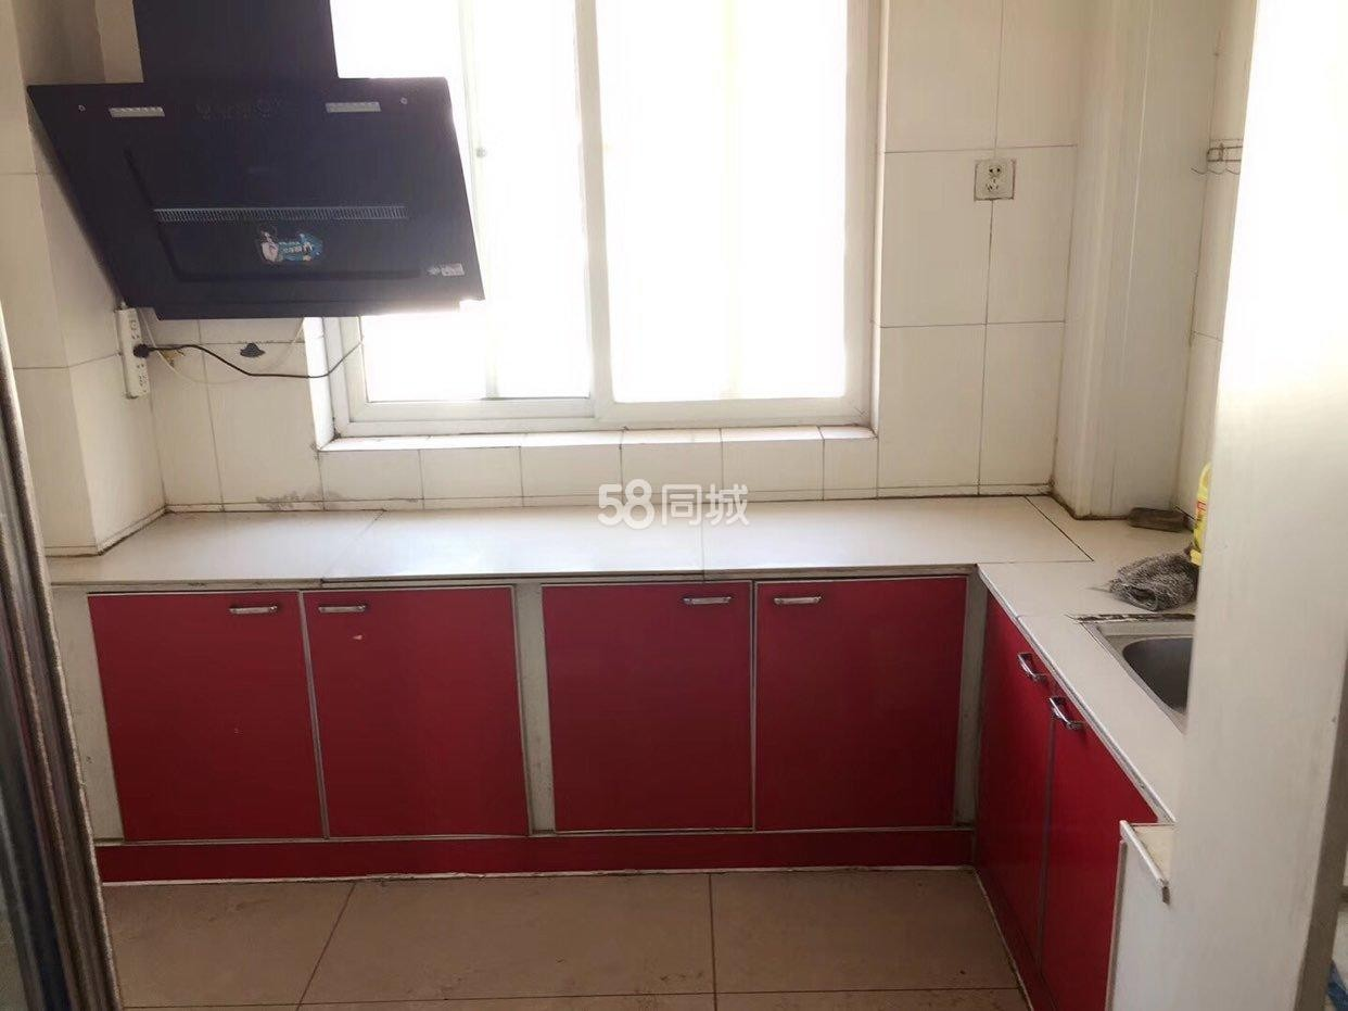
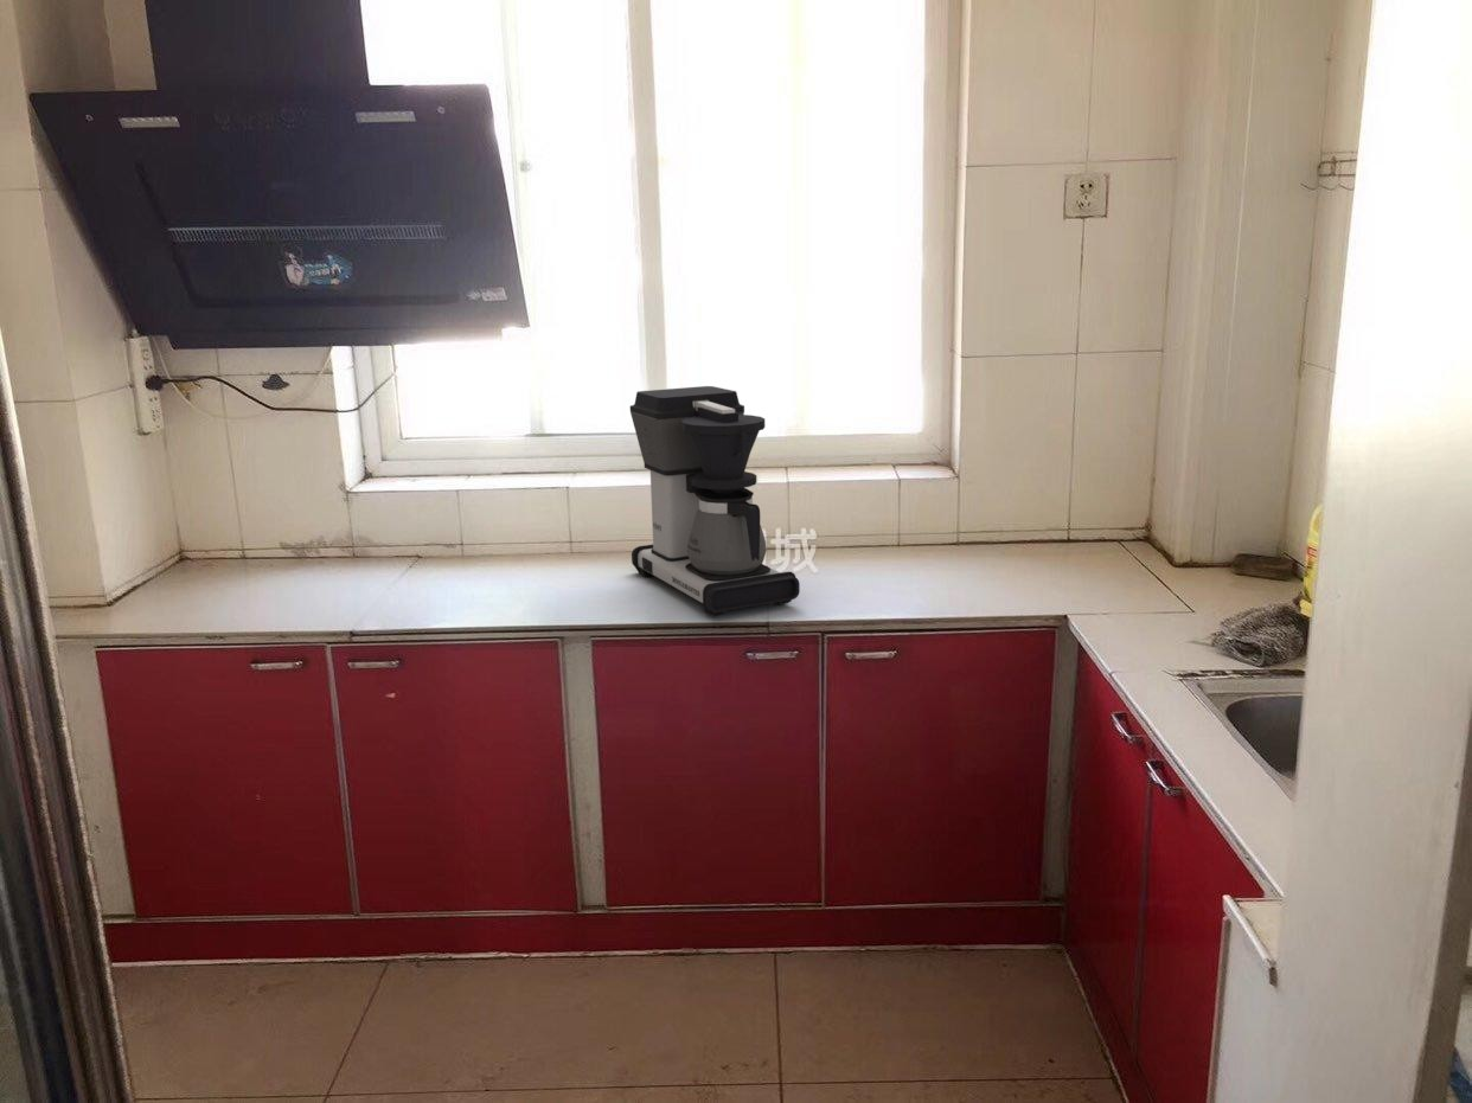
+ coffee maker (710, 494)
